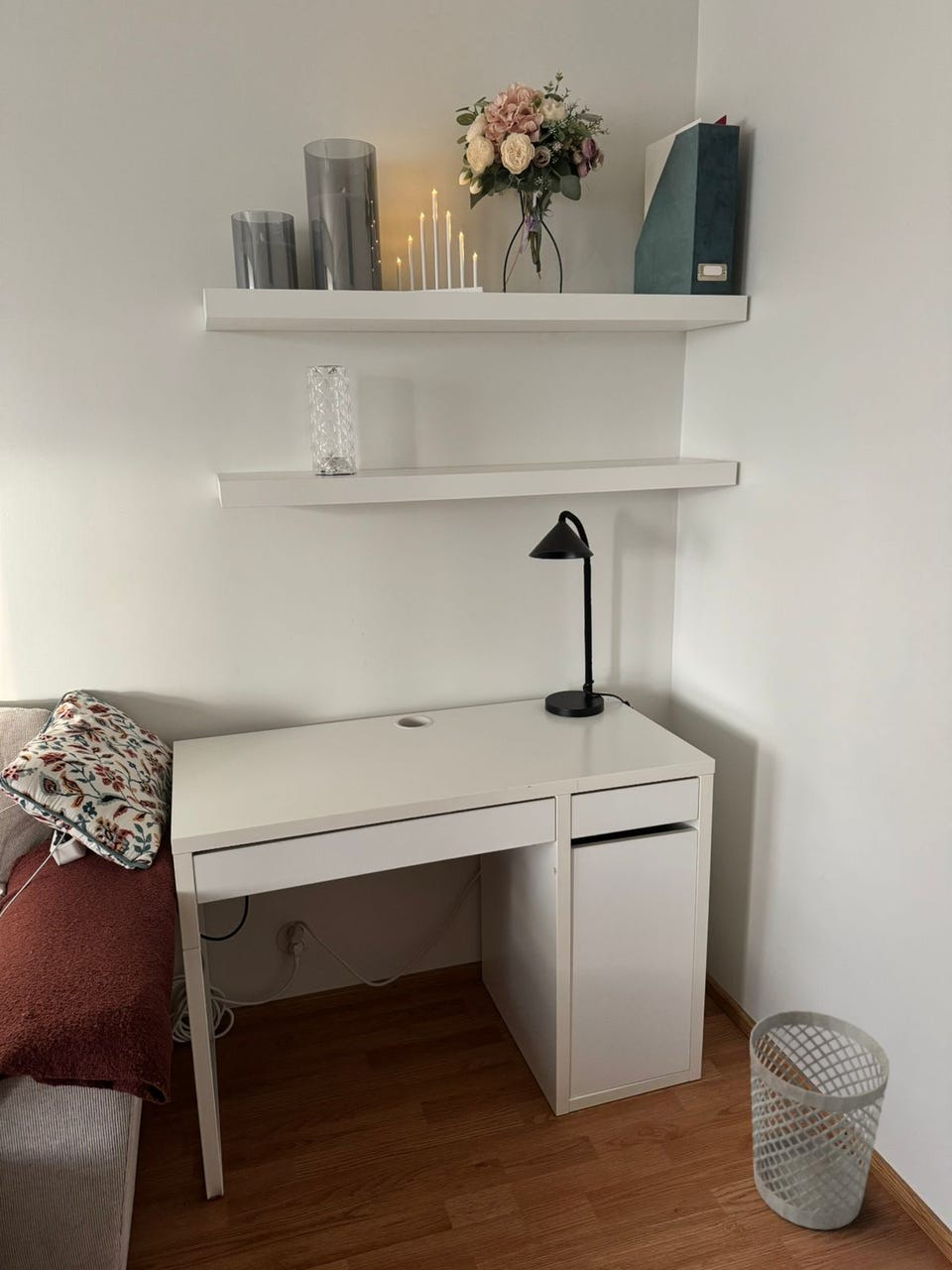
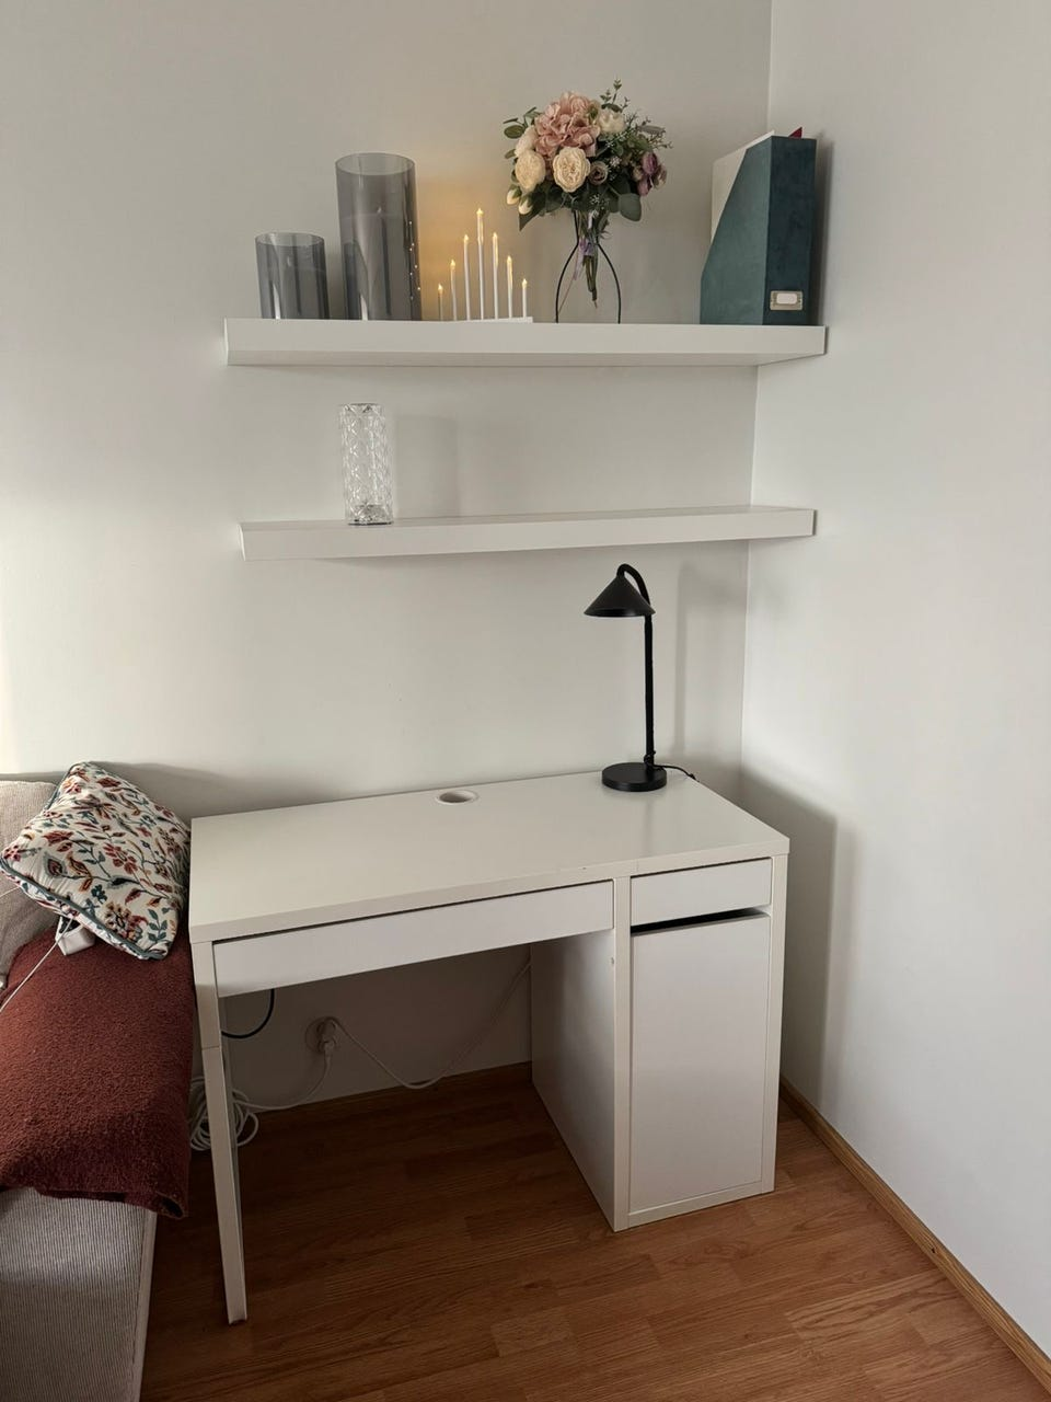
- wastebasket (813, 1119)
